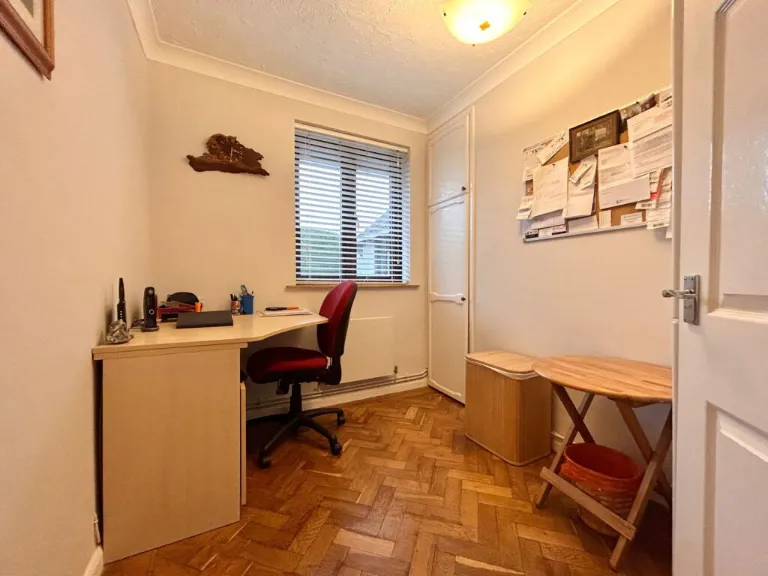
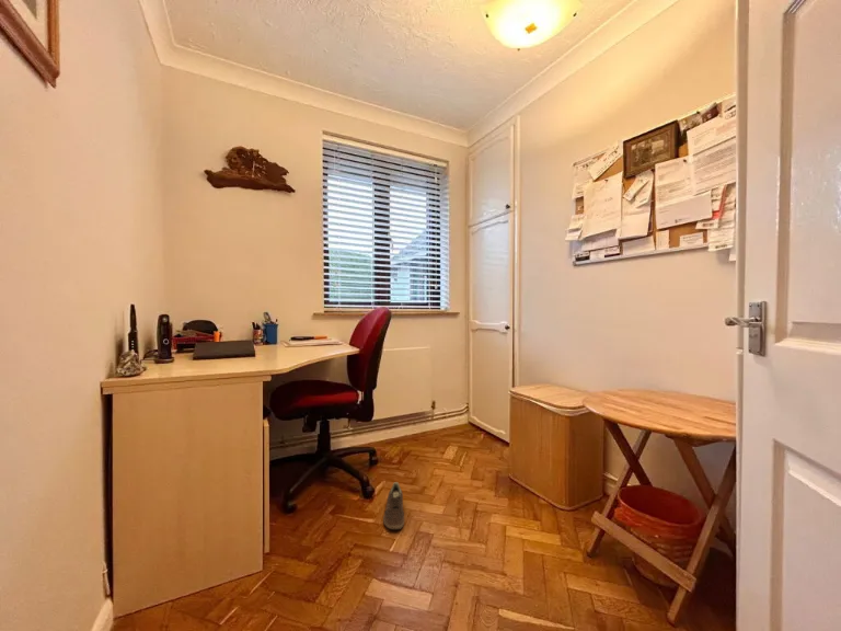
+ sneaker (393, 504)
